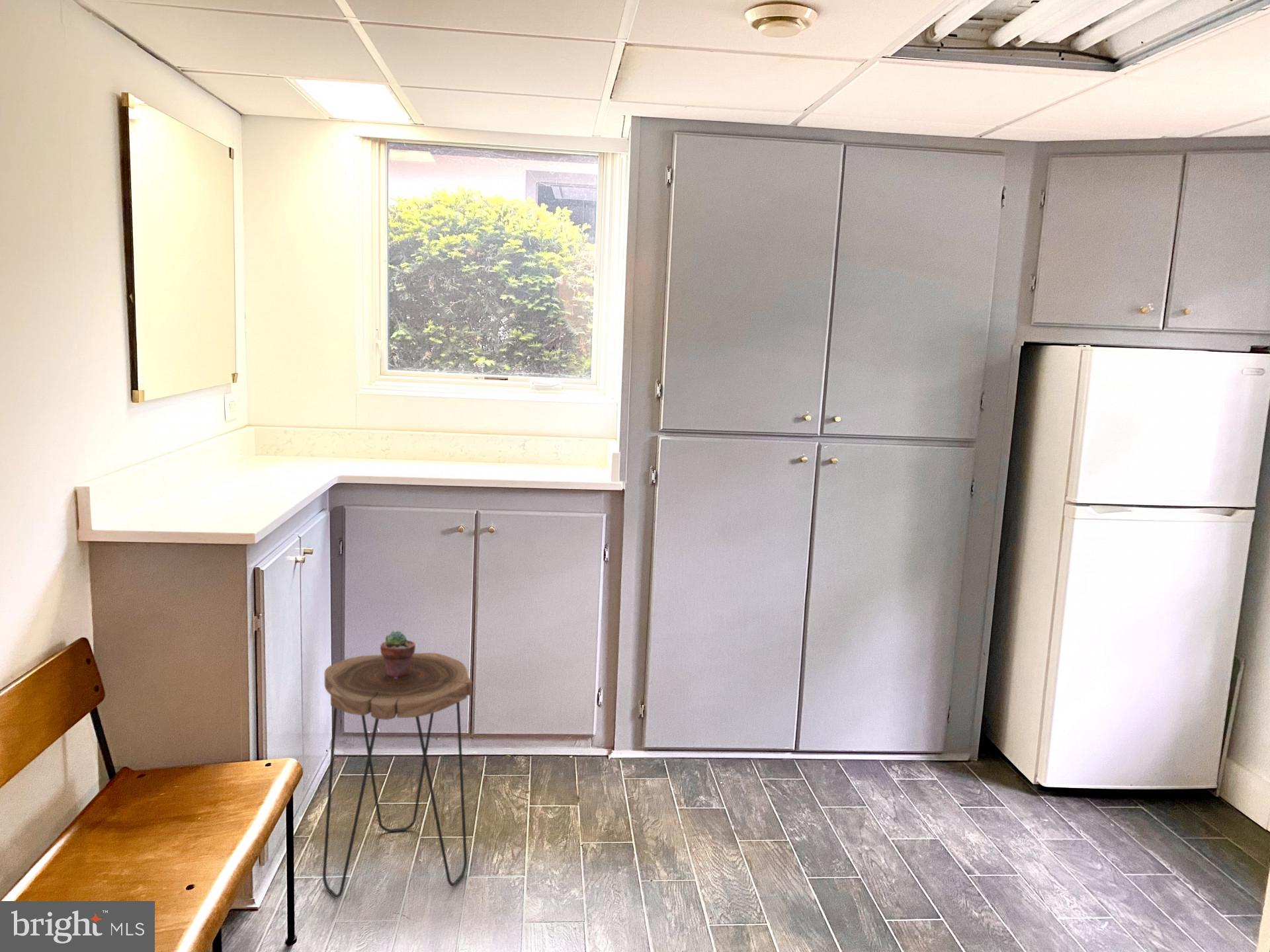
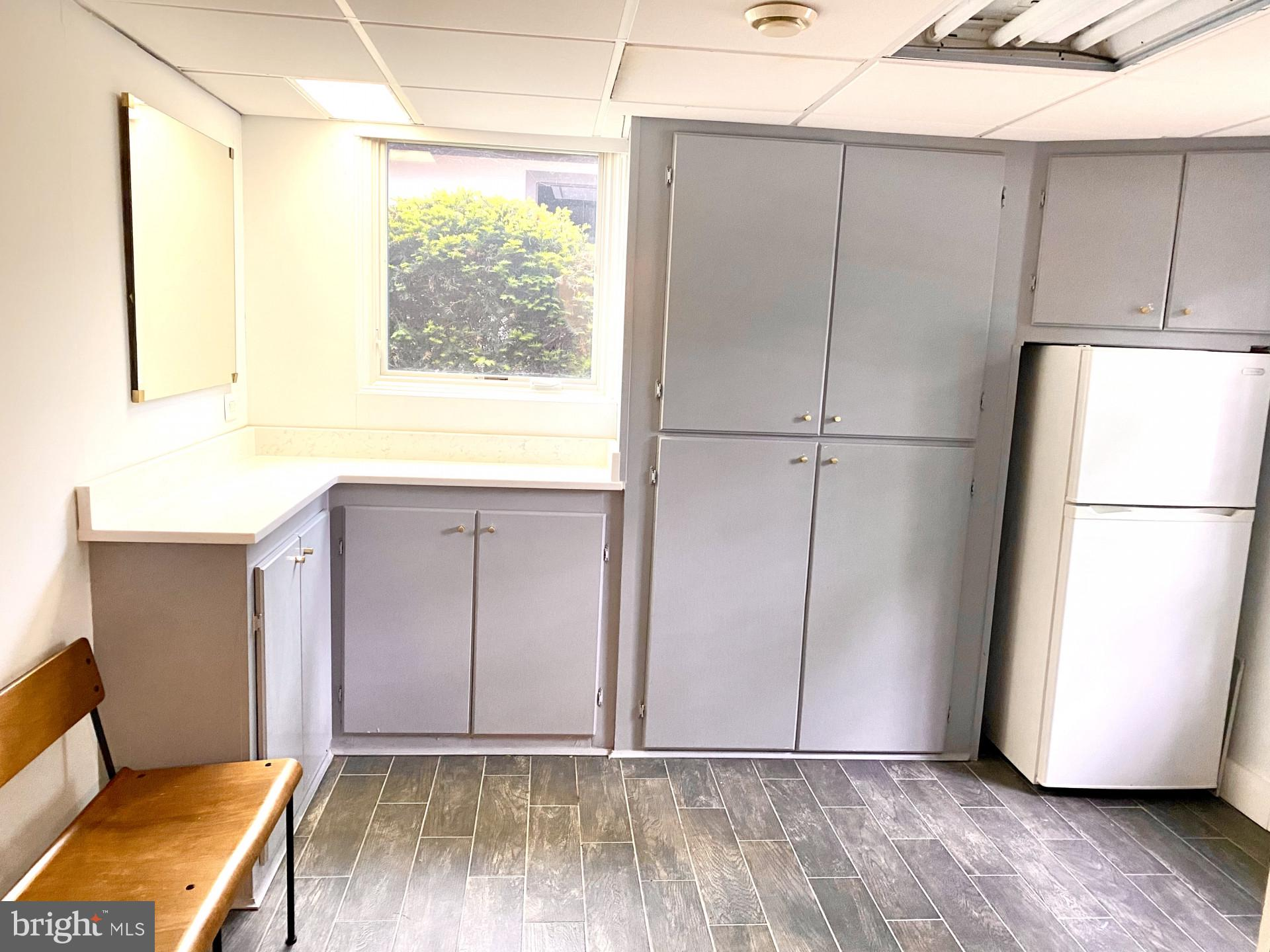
- potted succulent (398, 652)
- side table (374, 775)
